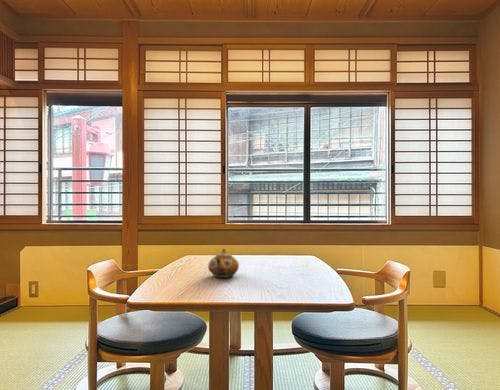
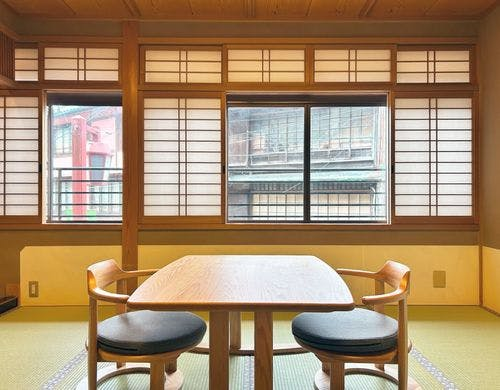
- teapot (223, 262)
